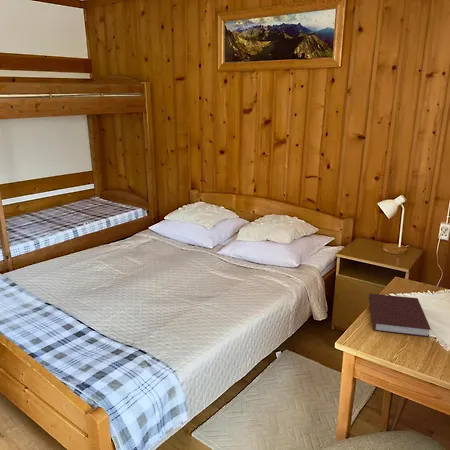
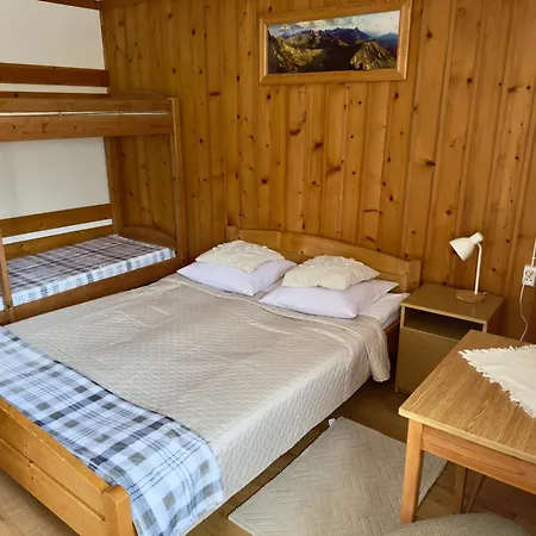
- notebook (397, 313)
